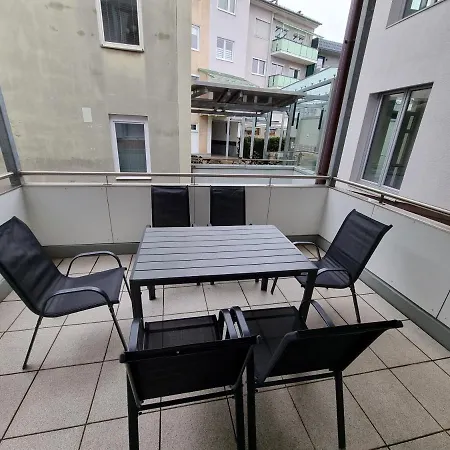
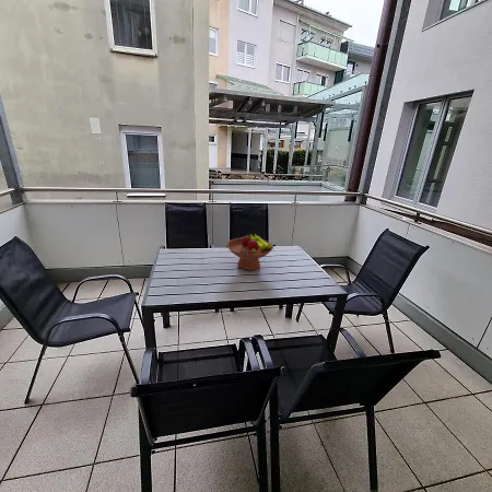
+ fruit bowl (249, 251)
